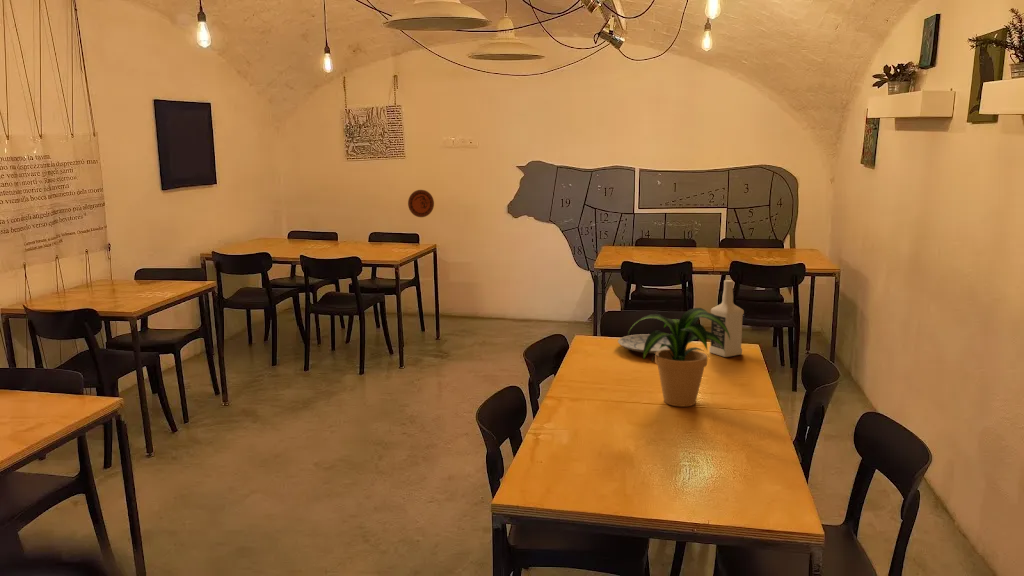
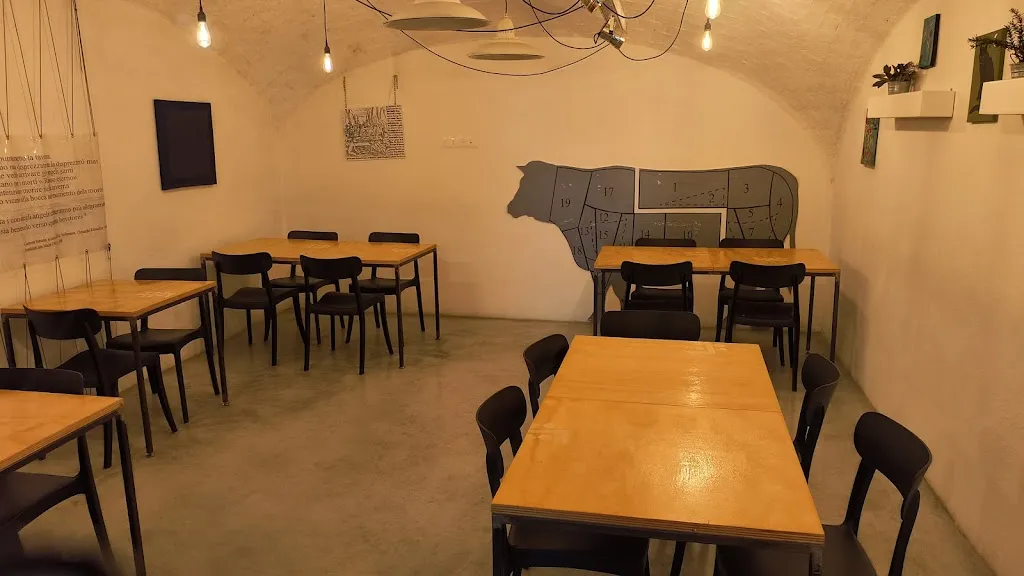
- potted plant (681, 356)
- decorative plate (421, 203)
- plate (653, 346)
- vodka (727, 317)
